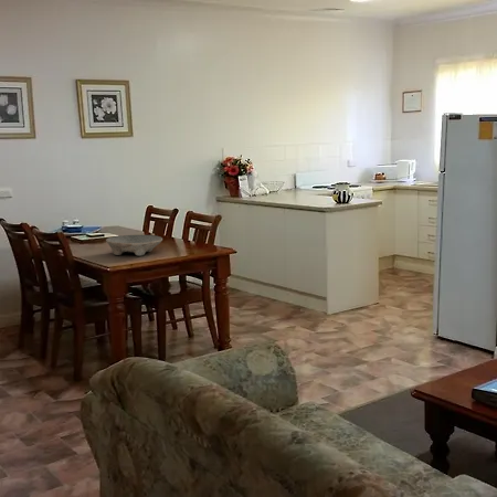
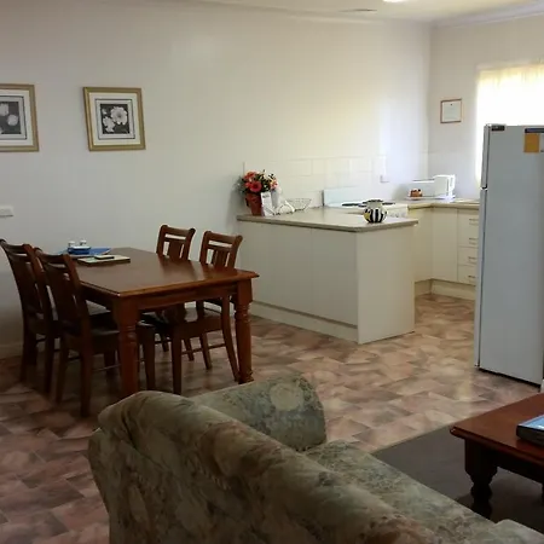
- bowl (135, 245)
